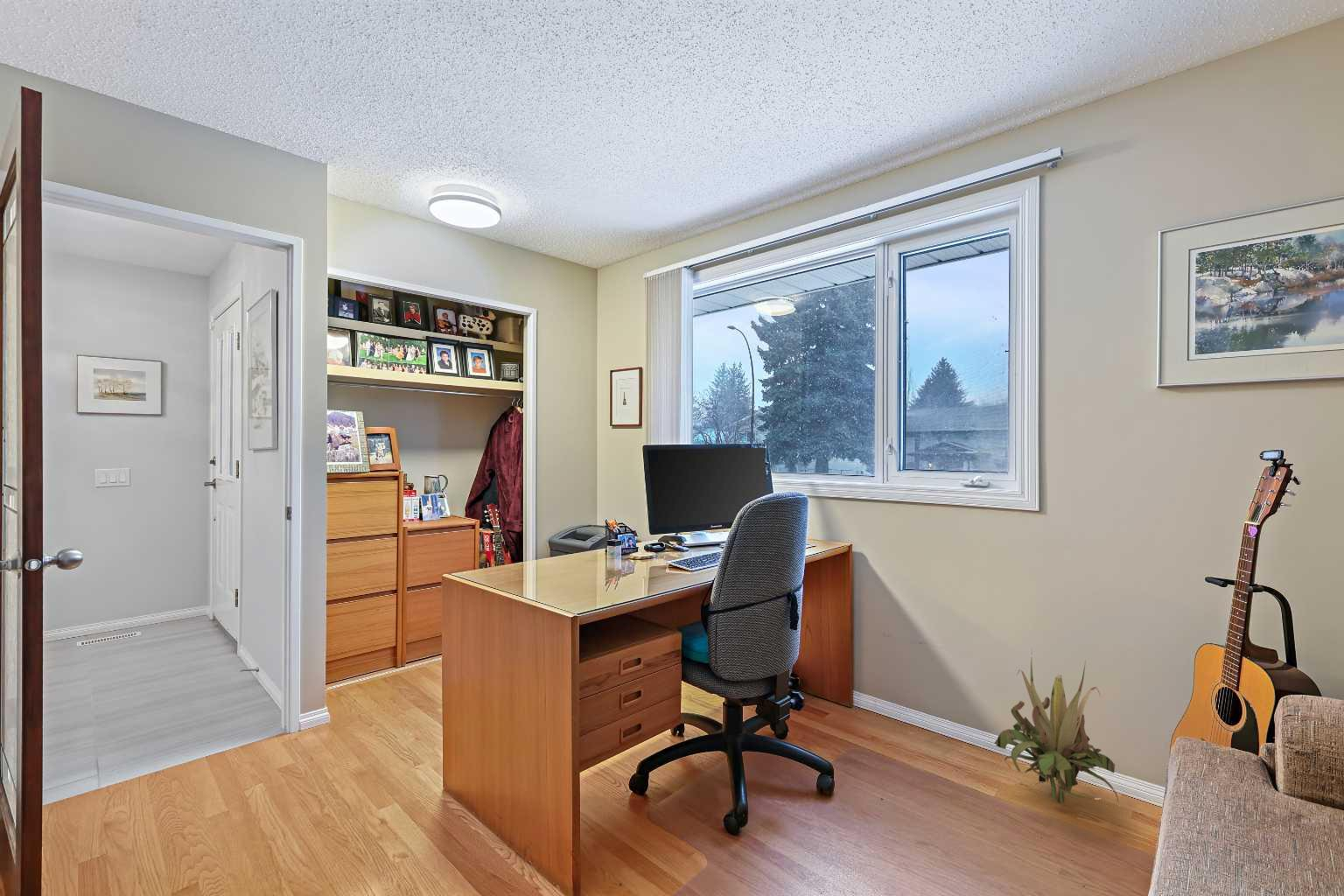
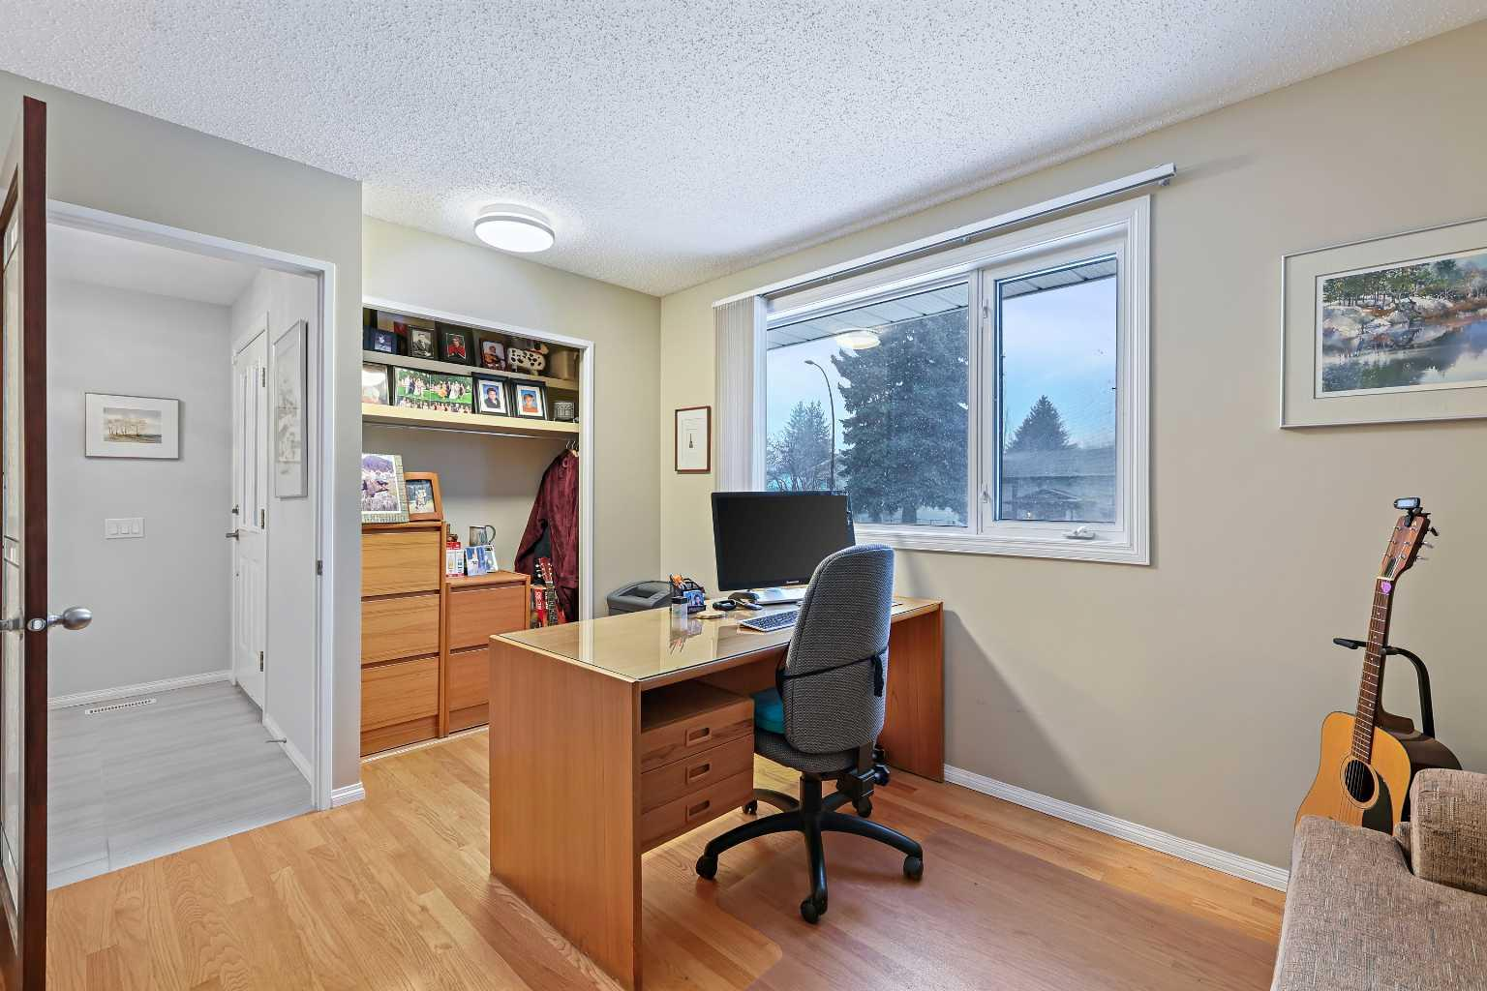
- decorative plant (1057, 723)
